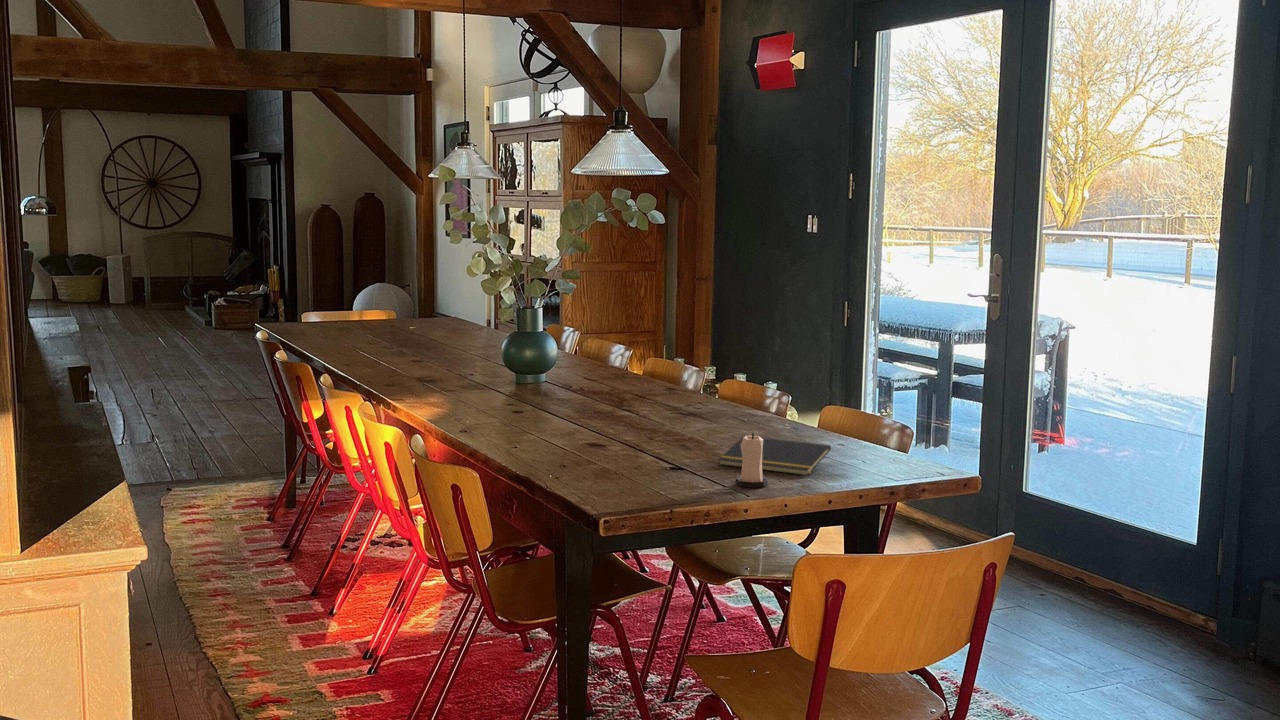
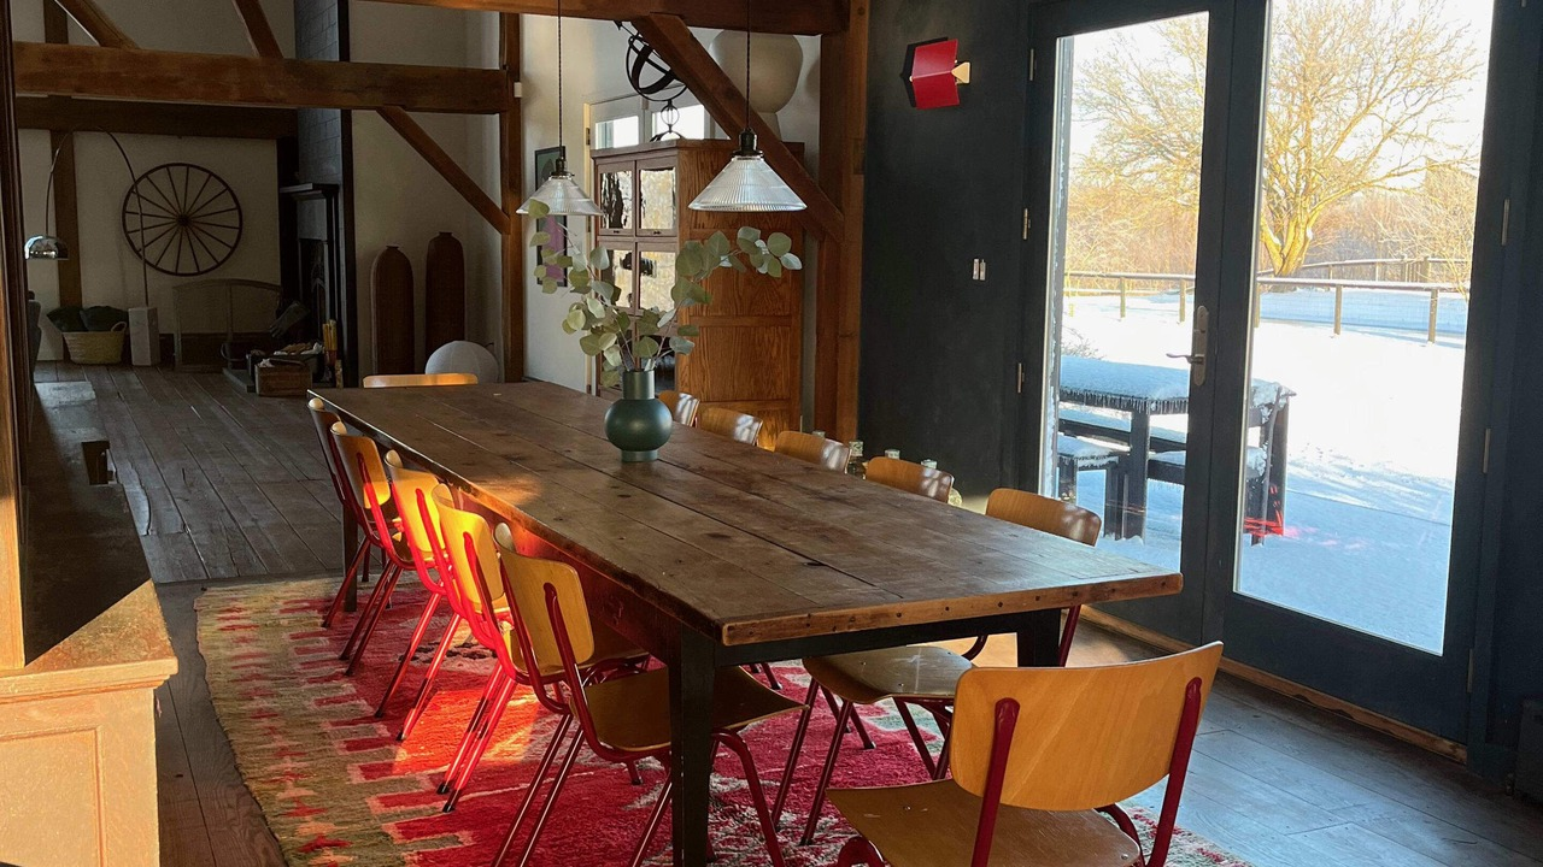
- notepad (774, 454)
- candle (752, 458)
